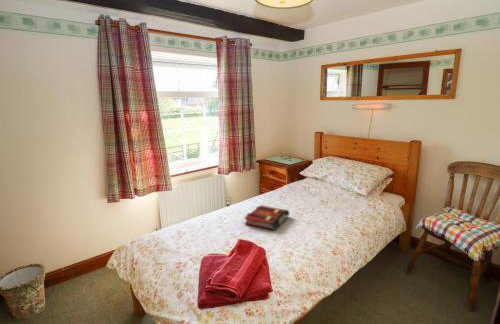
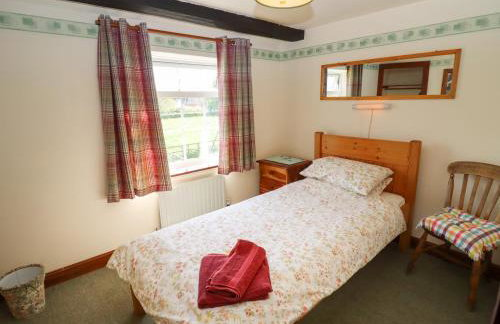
- book (267, 216)
